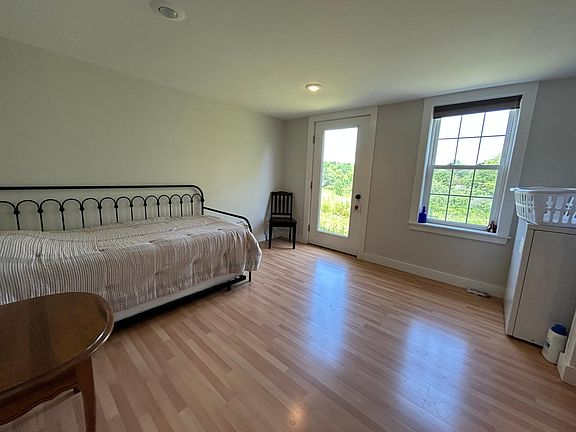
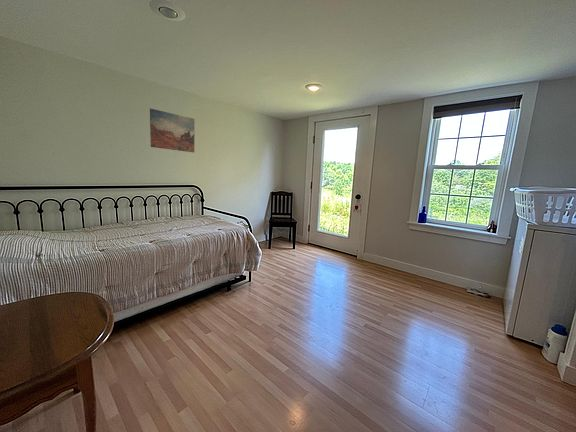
+ wall art (173, 132)
